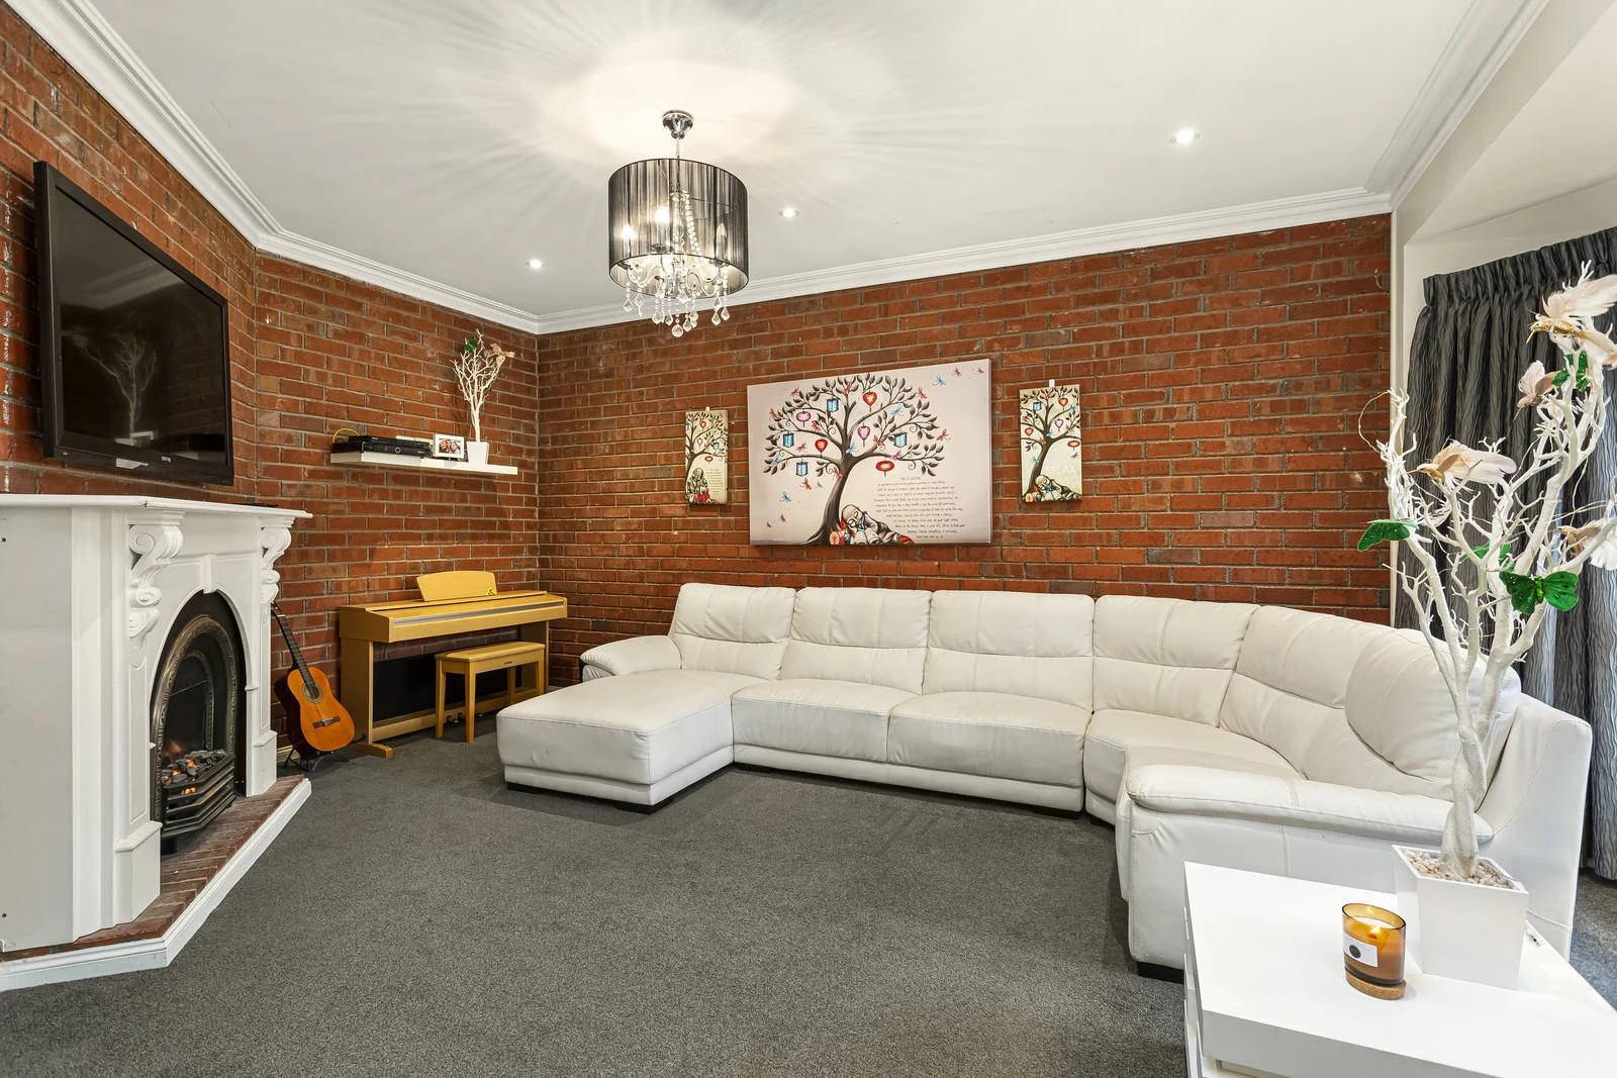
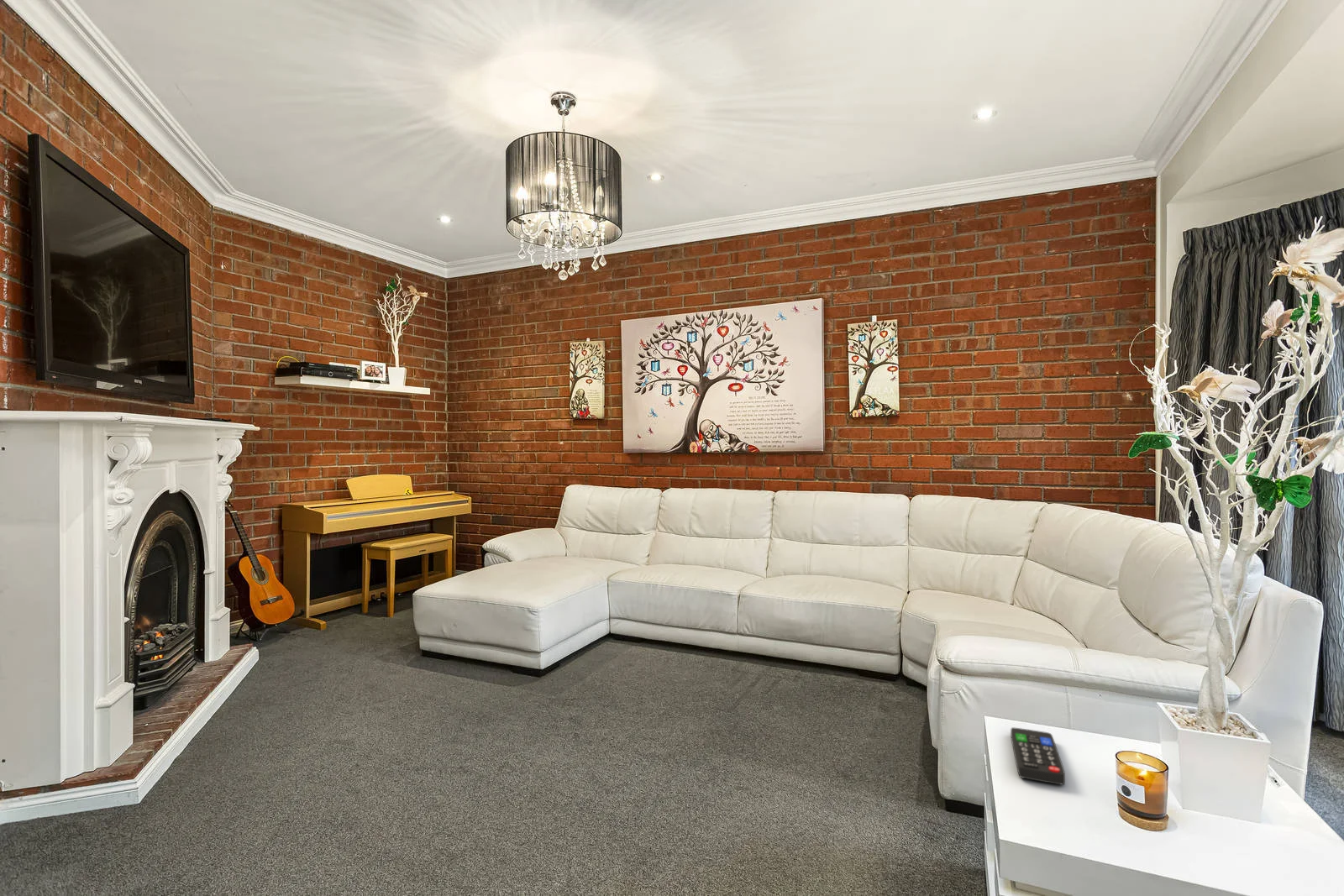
+ remote control (1036, 753)
